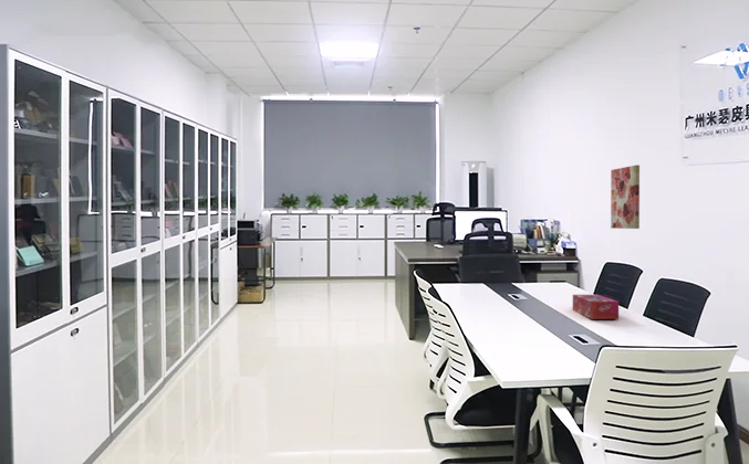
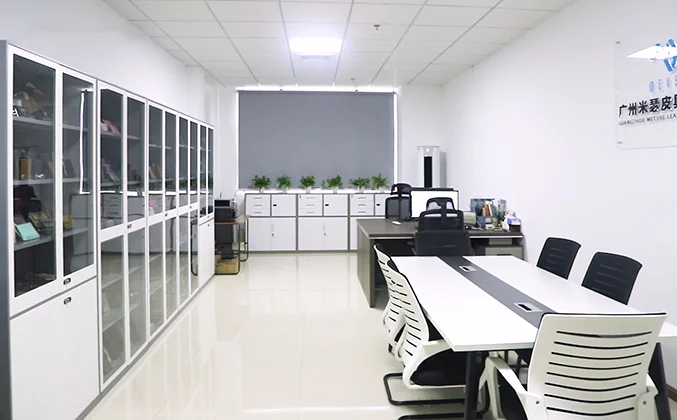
- tissue box (594, 306)
- wall art (624, 198)
